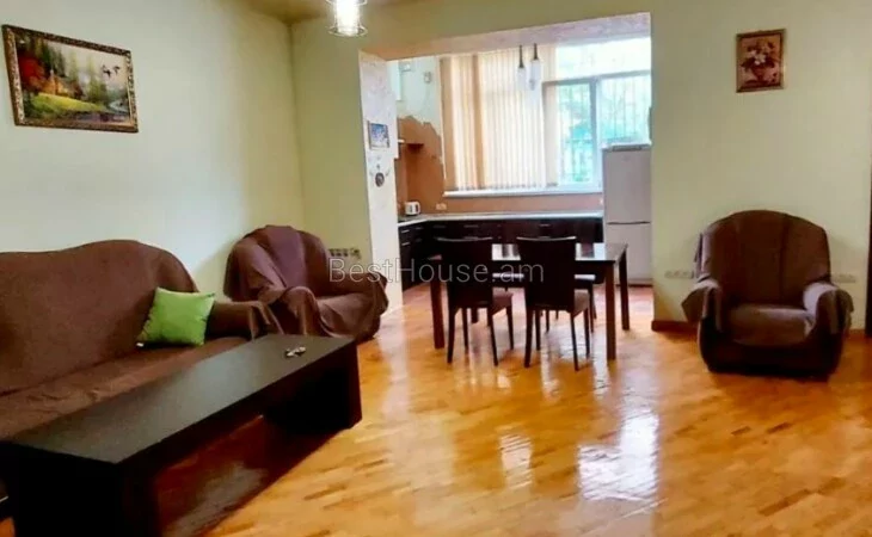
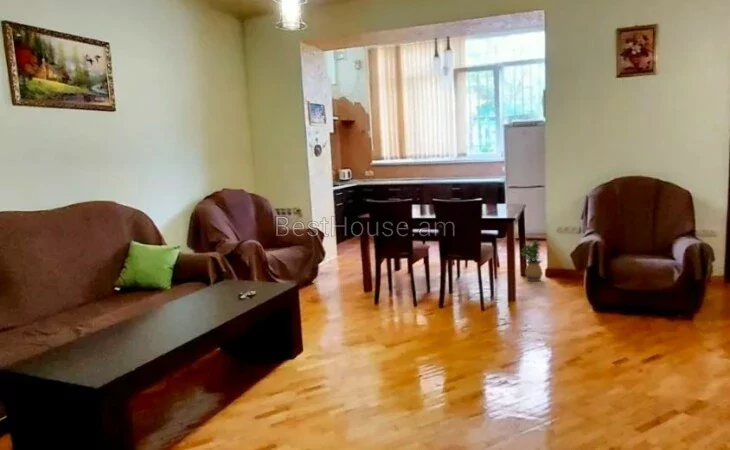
+ potted plant (531, 259)
